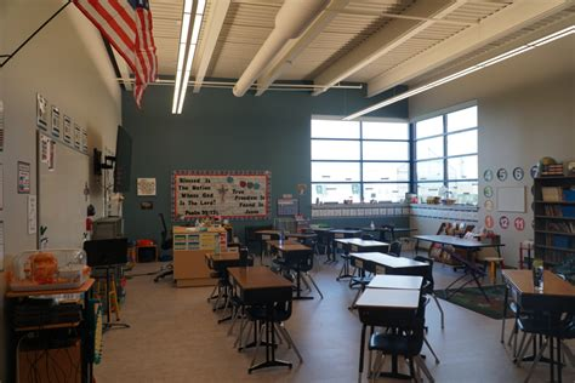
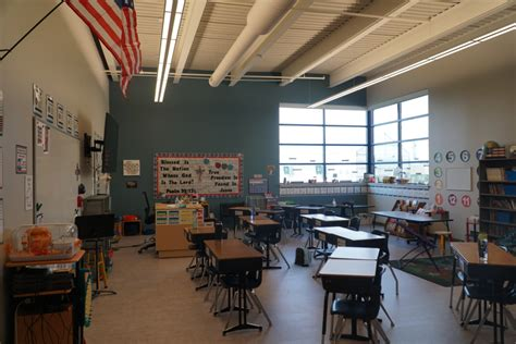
+ backpack (303, 256)
